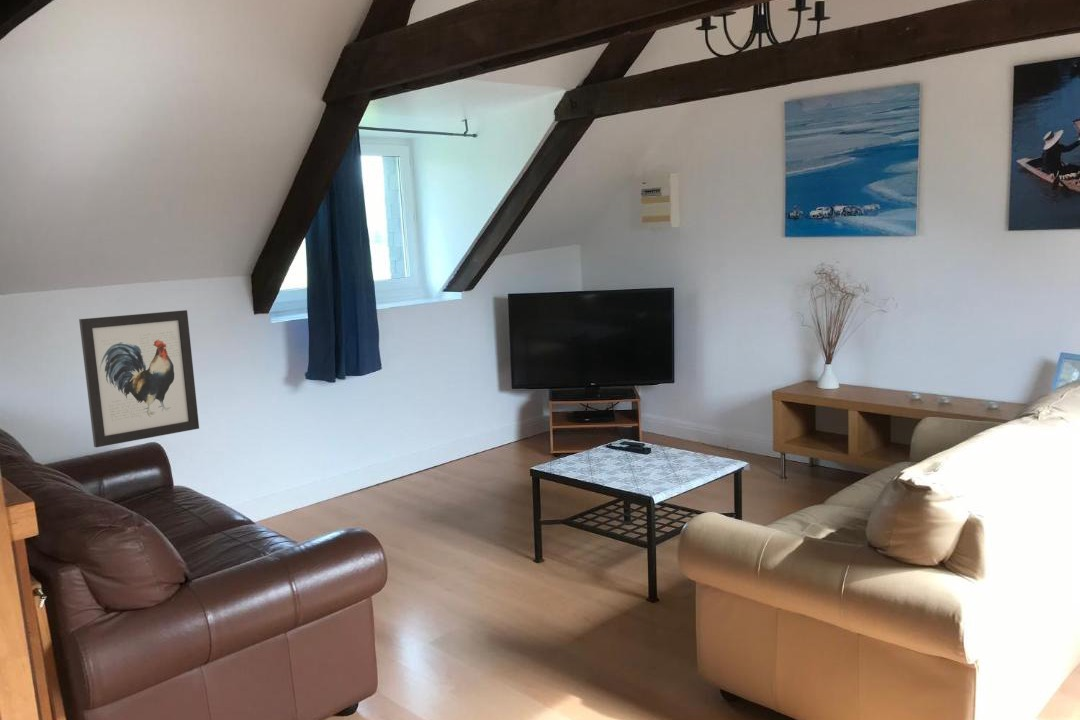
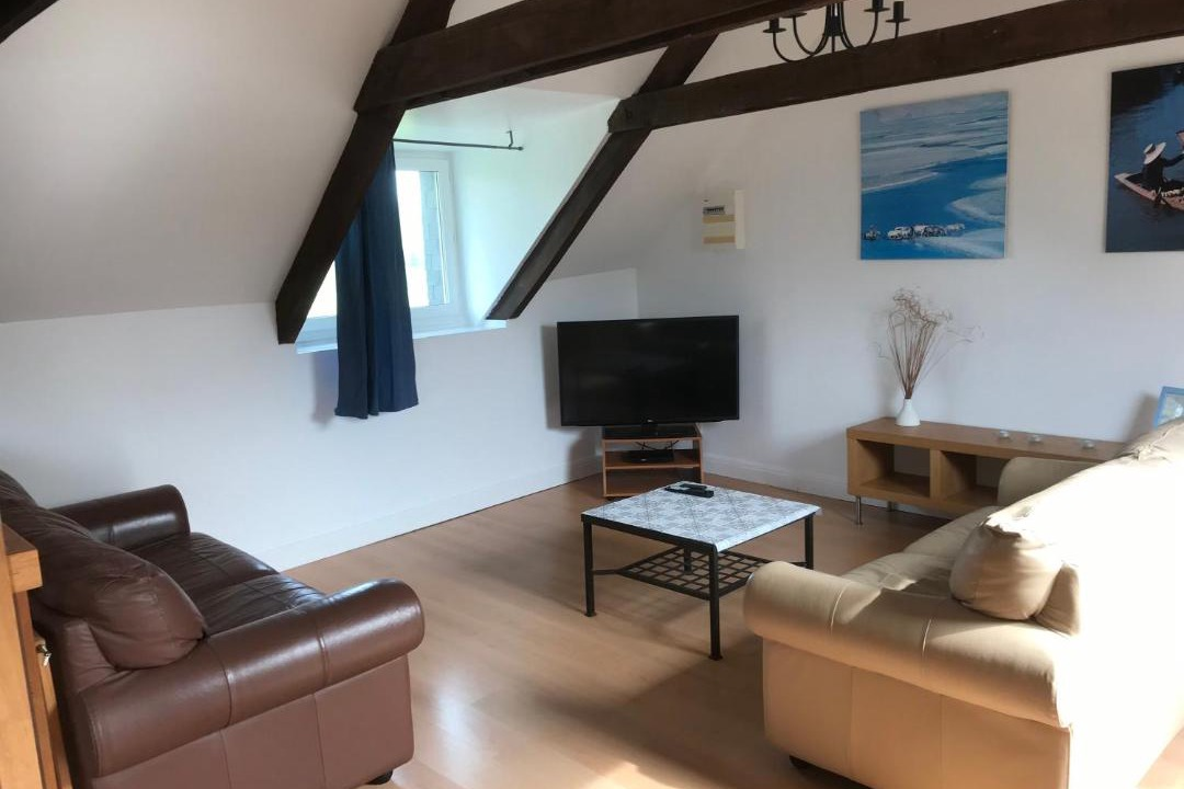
- wall art (142, 376)
